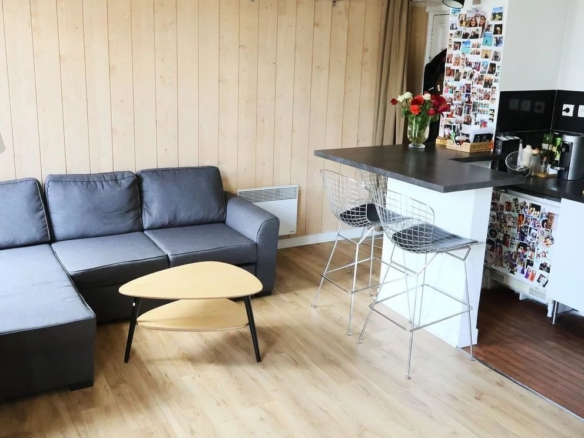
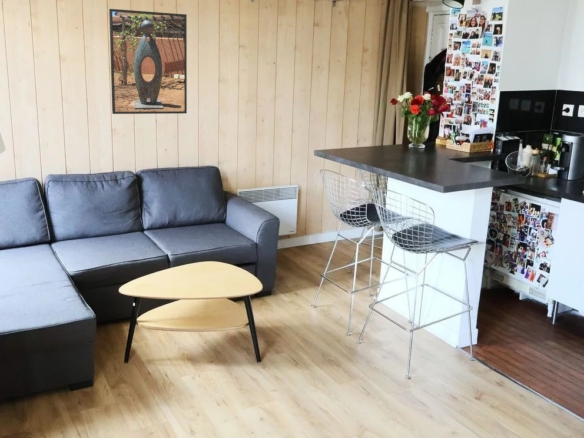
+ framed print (149, 63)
